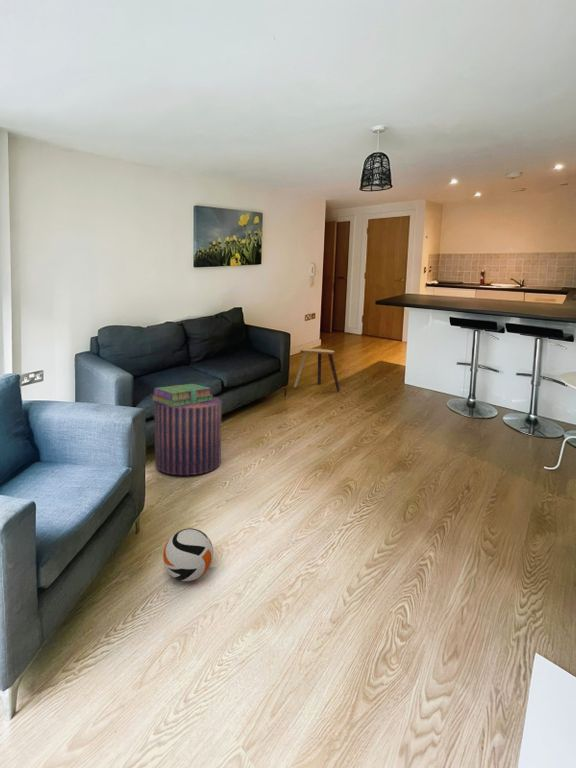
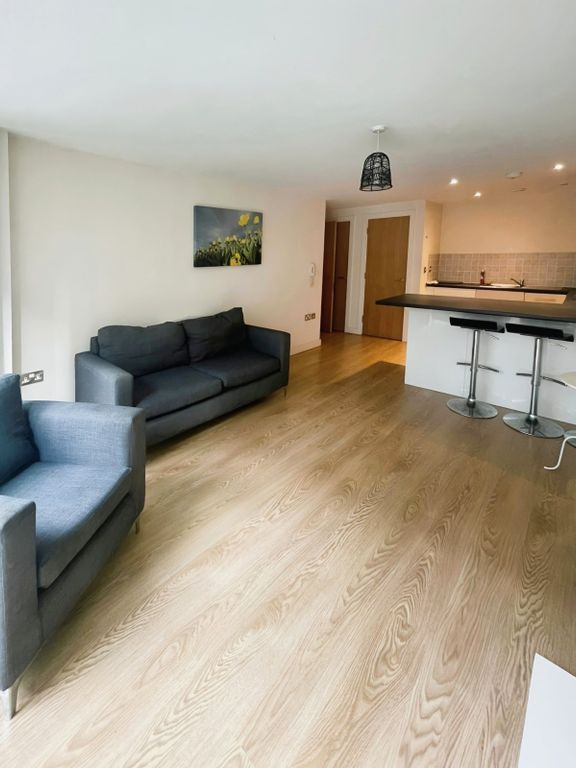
- ball (188, 554)
- stack of books (183, 393)
- stool (319, 369)
- pouf (188, 432)
